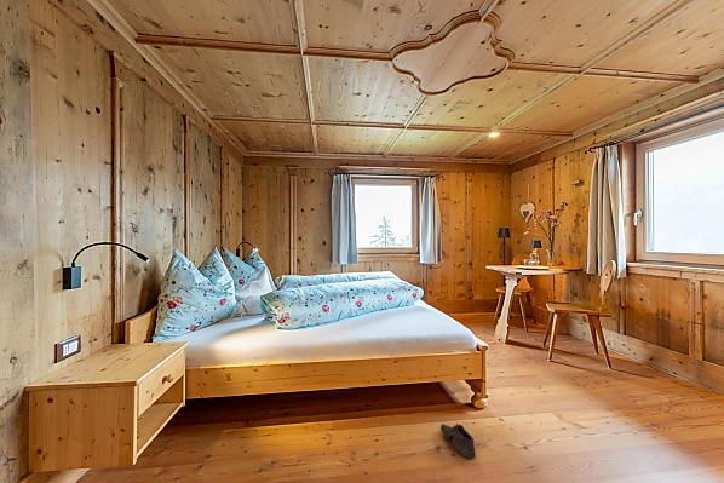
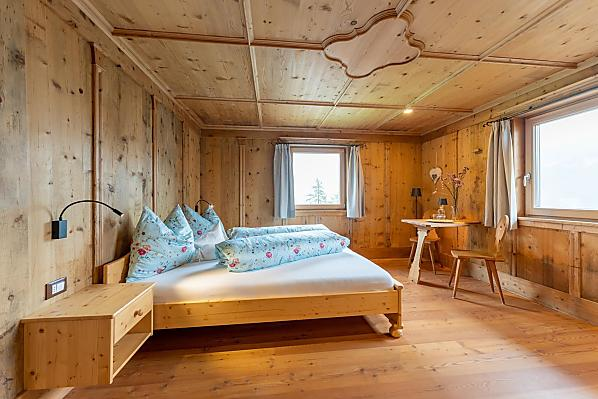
- shoe (456, 433)
